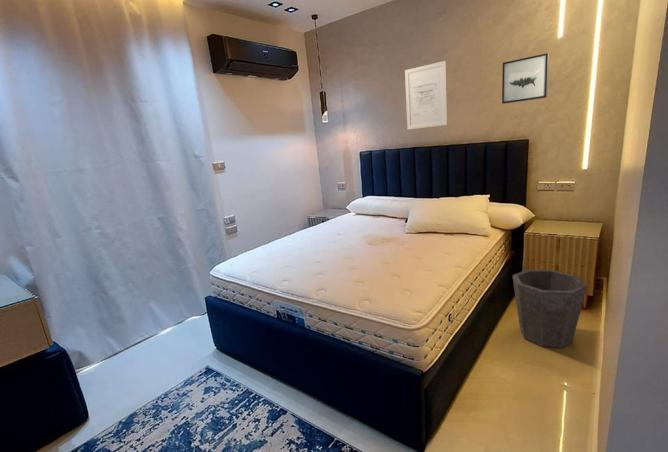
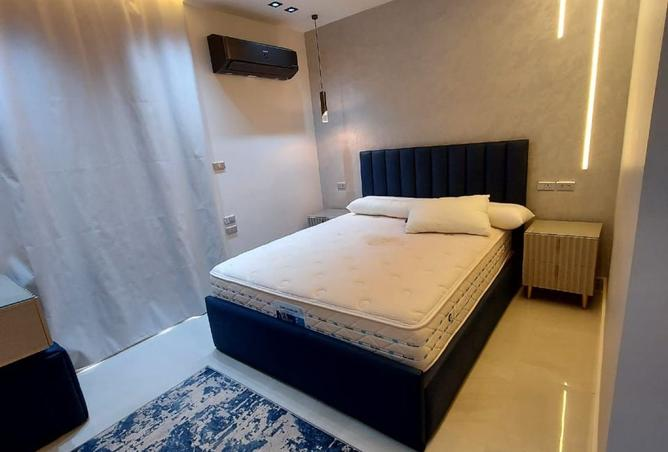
- wall art (524, 79)
- wall art (425, 97)
- waste bin (546, 308)
